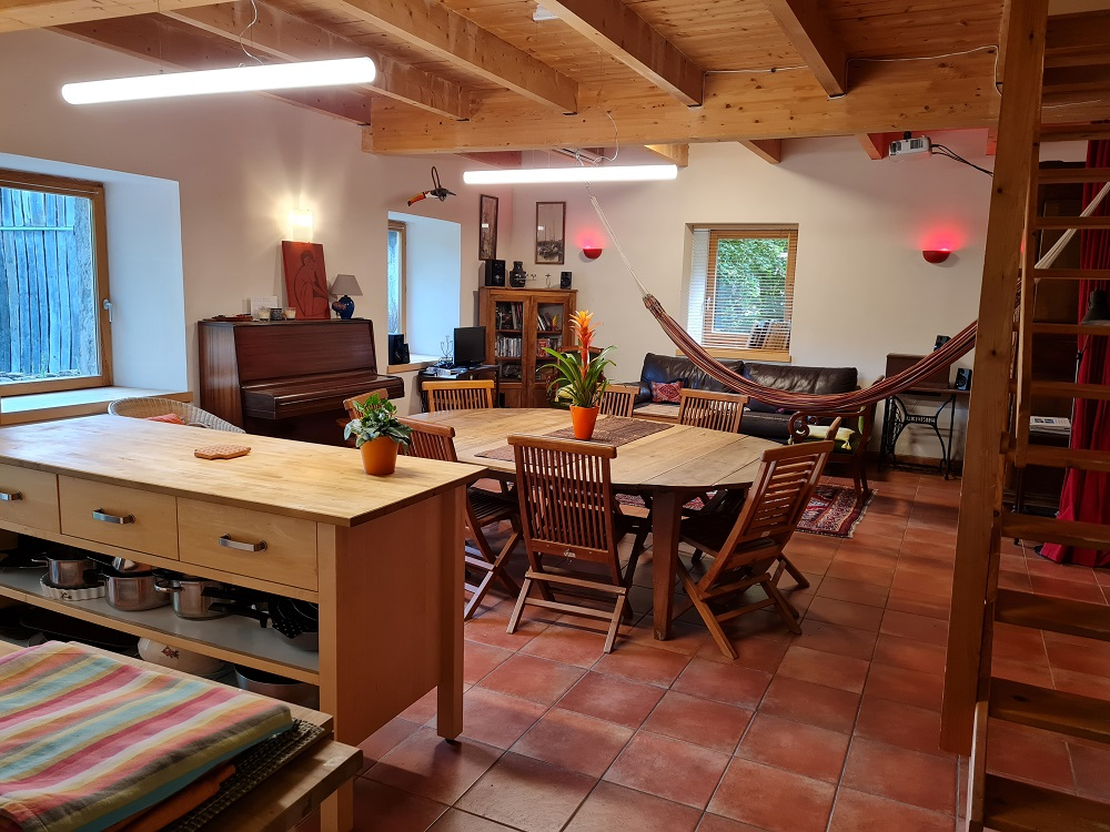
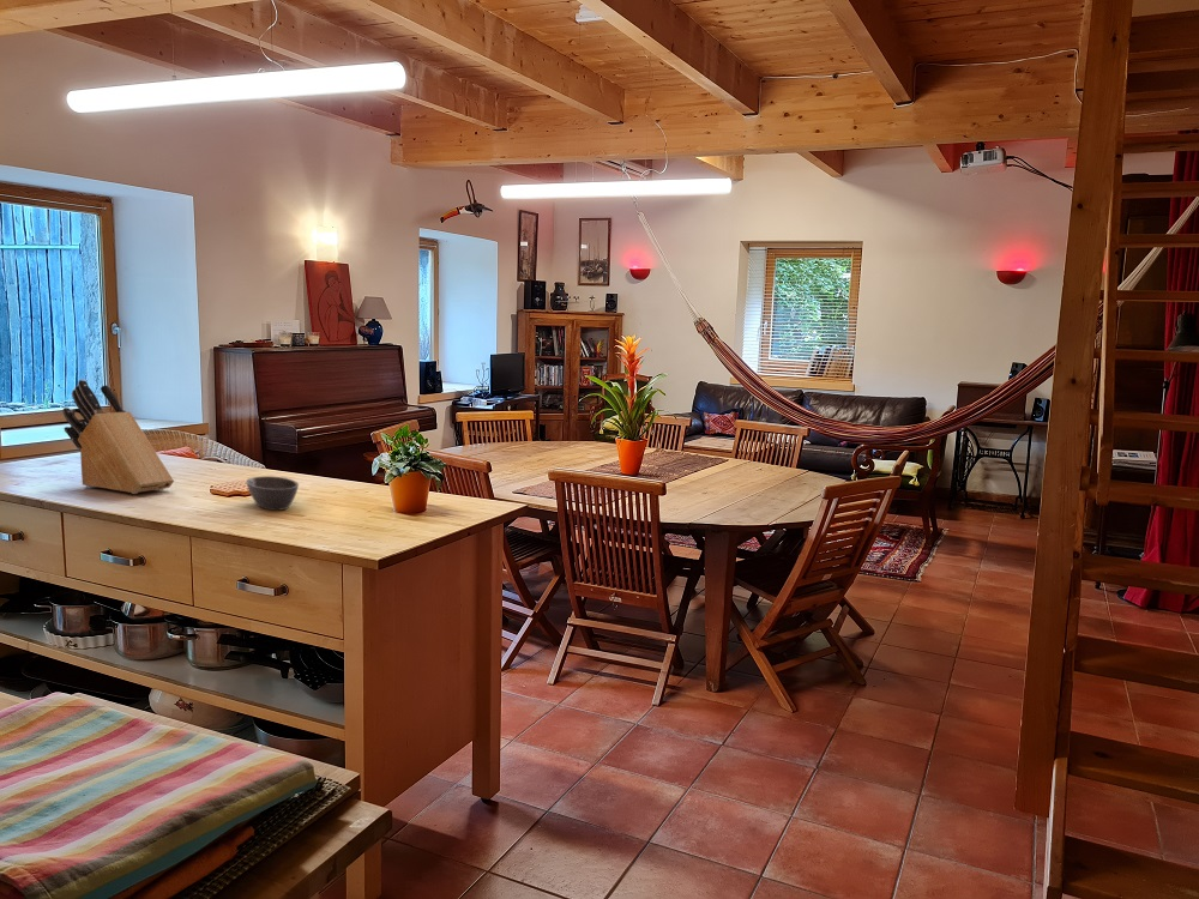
+ bowl (272, 494)
+ knife block (115, 434)
